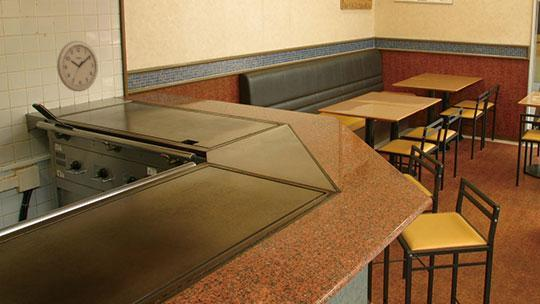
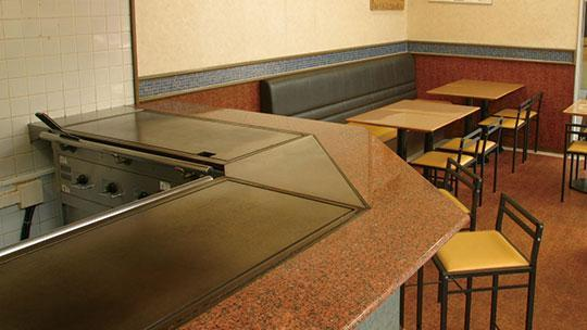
- wall clock (78, 66)
